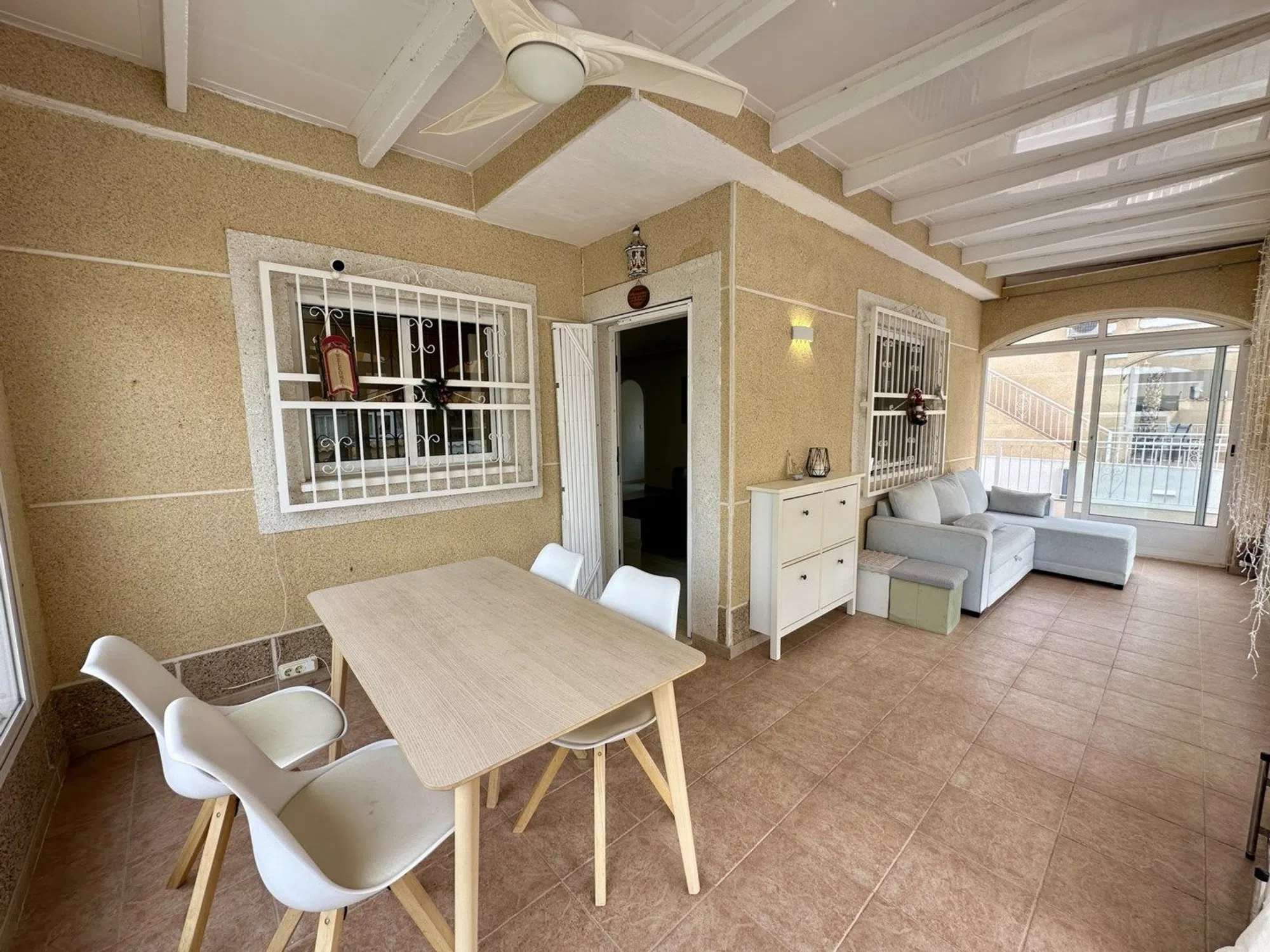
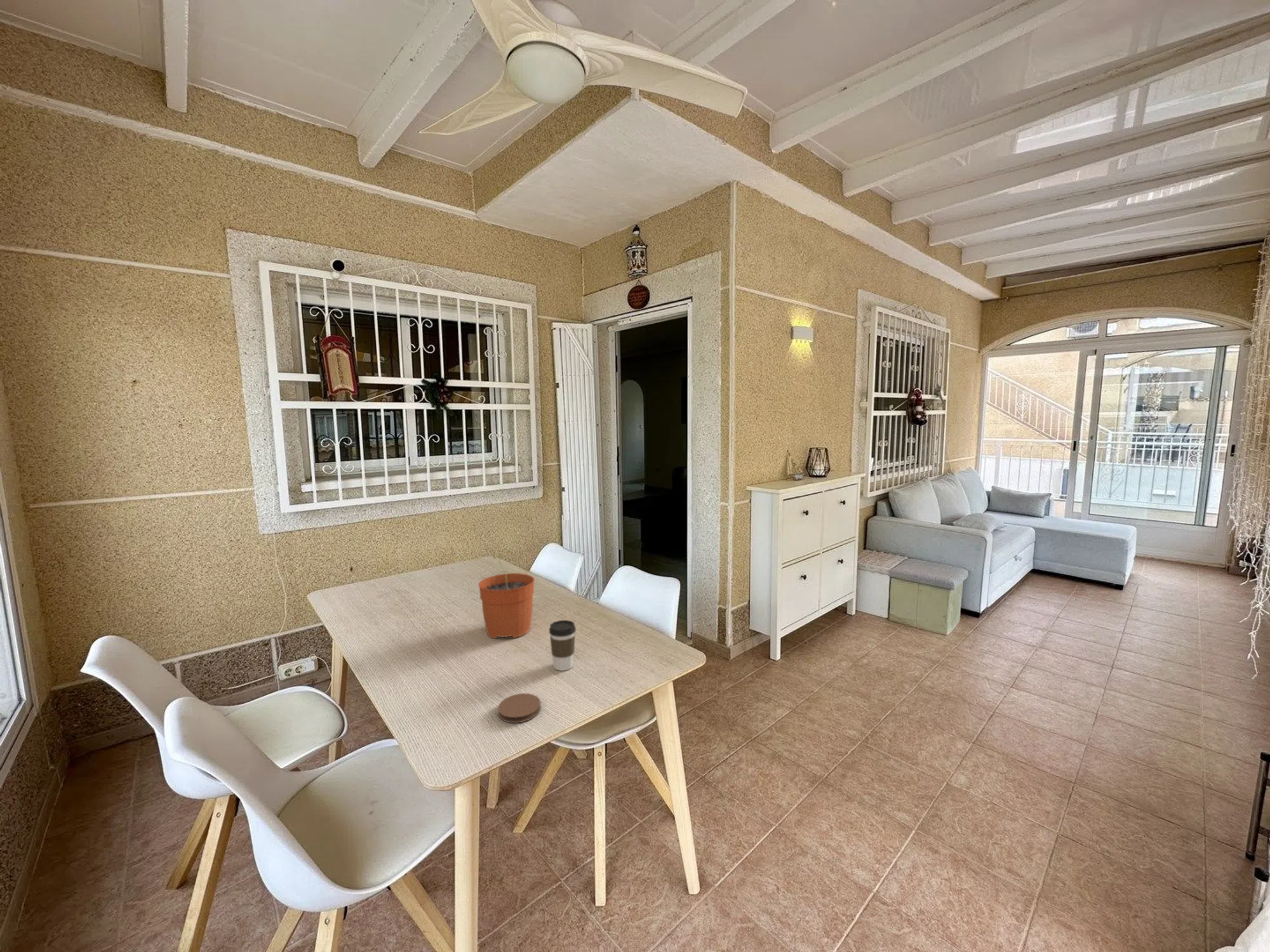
+ plant pot (507, 593)
+ coaster (519, 707)
+ coffee cup (563, 645)
